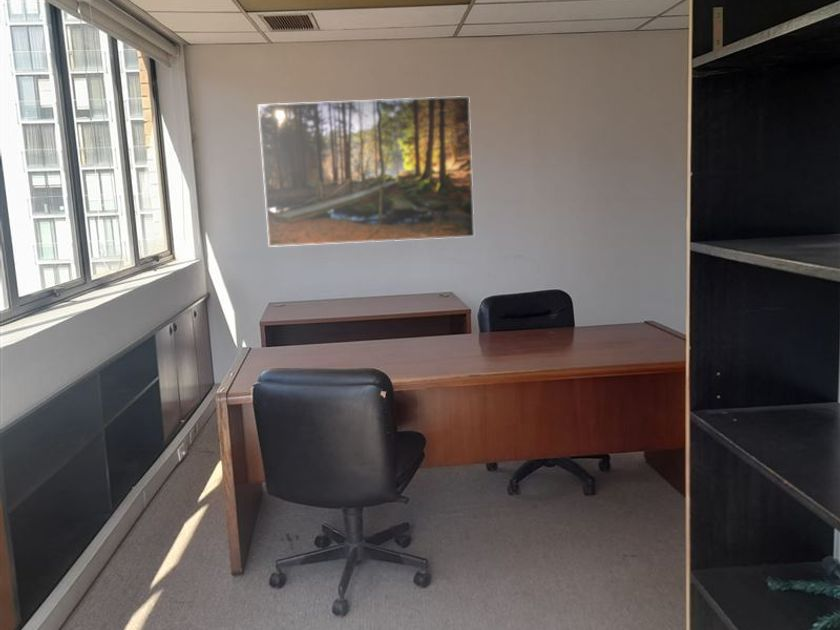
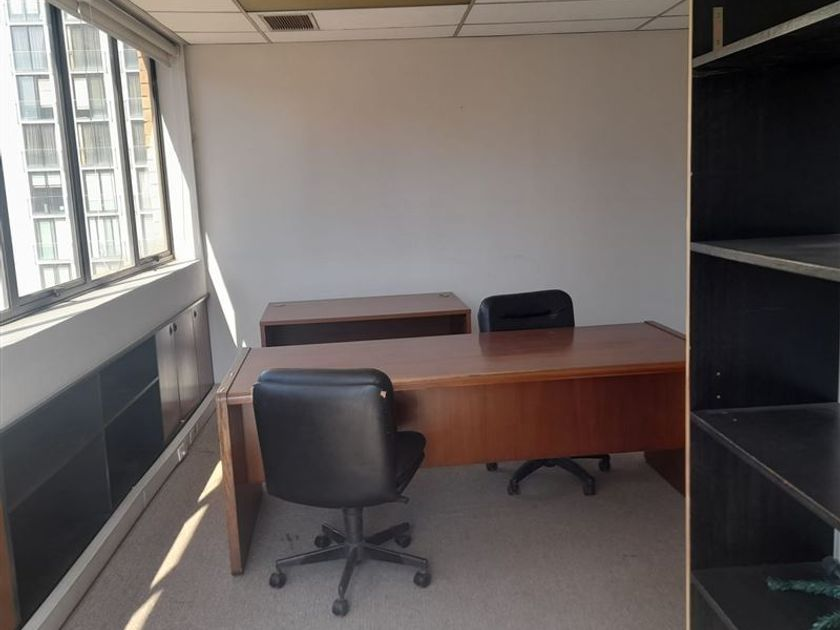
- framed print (368, 172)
